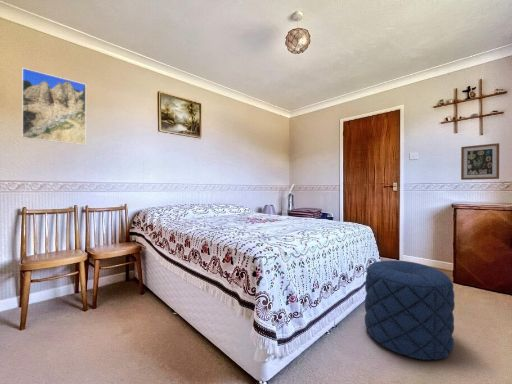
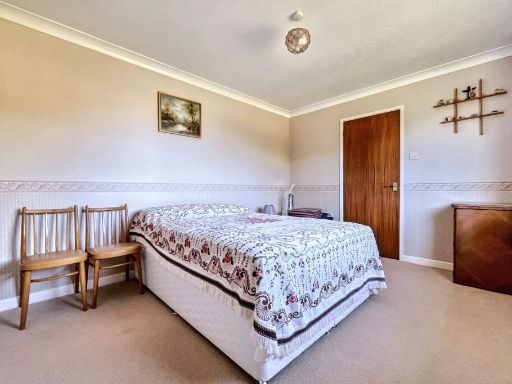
- pouf (405, 301)
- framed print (56, 109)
- wall art (479, 162)
